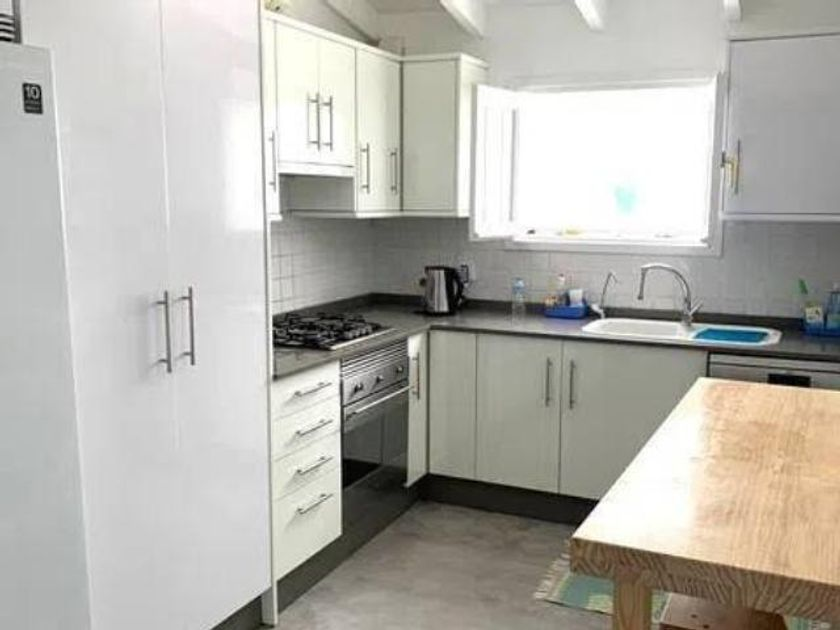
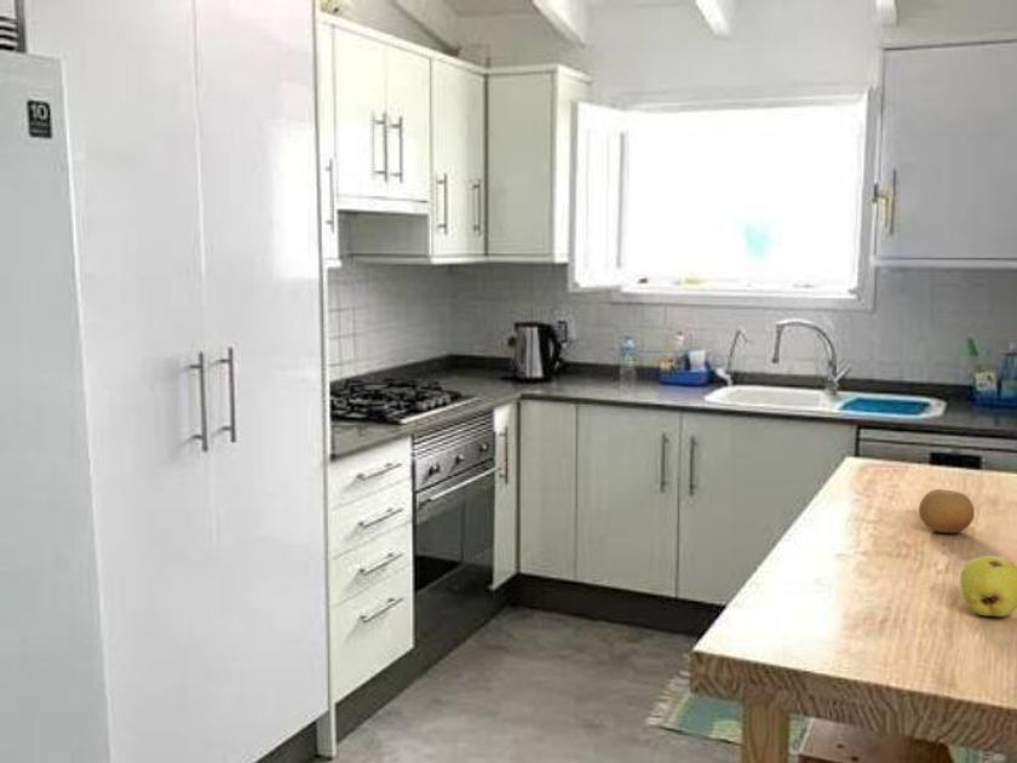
+ fruit (946, 510)
+ fruit (993, 583)
